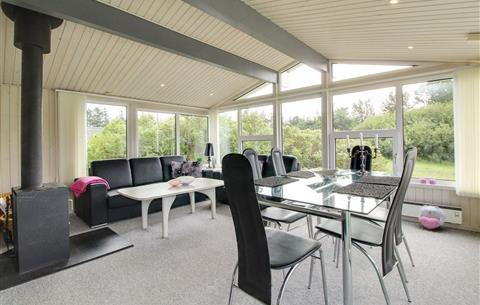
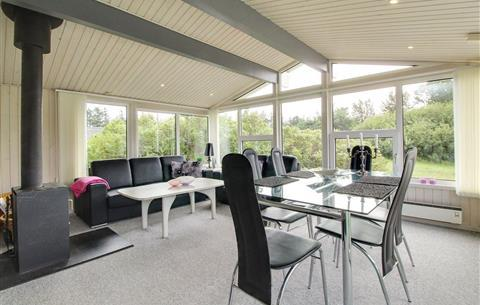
- plush toy (431, 216)
